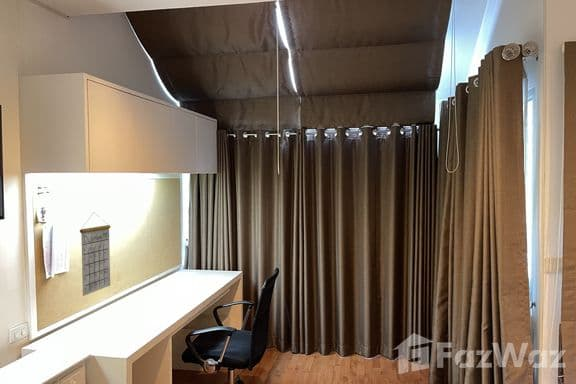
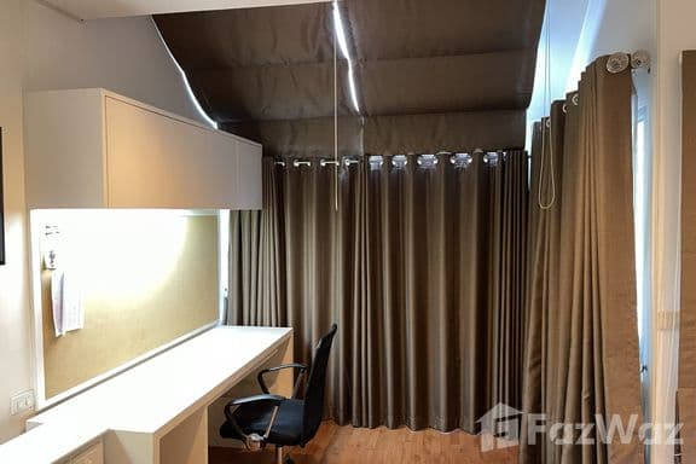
- calendar (96, 251)
